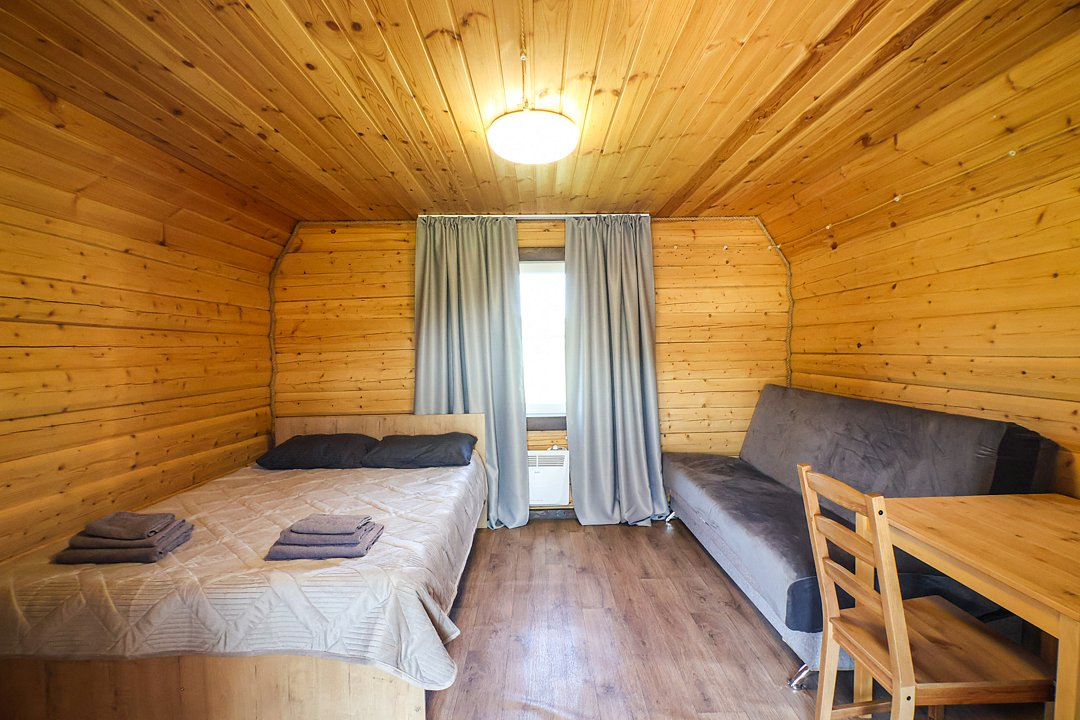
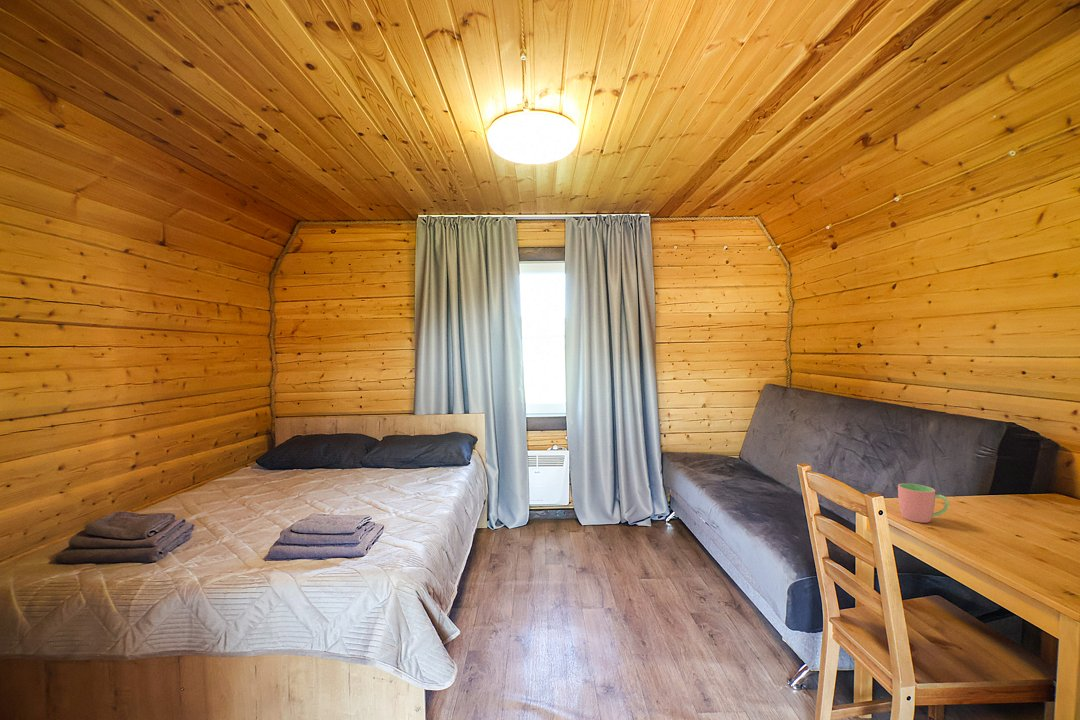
+ cup (922, 504)
